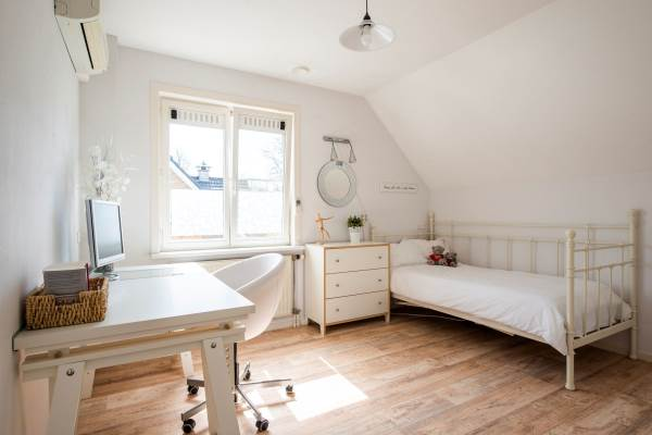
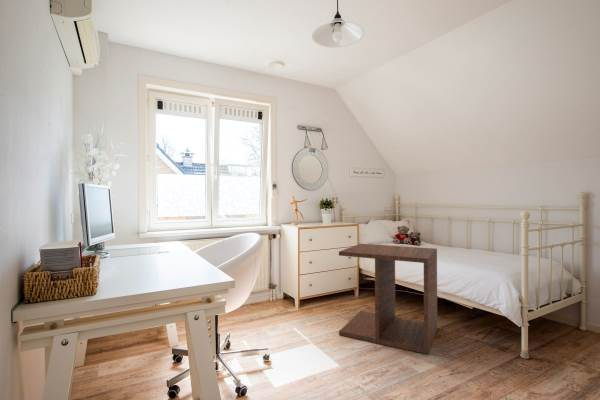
+ side table (389, 290)
